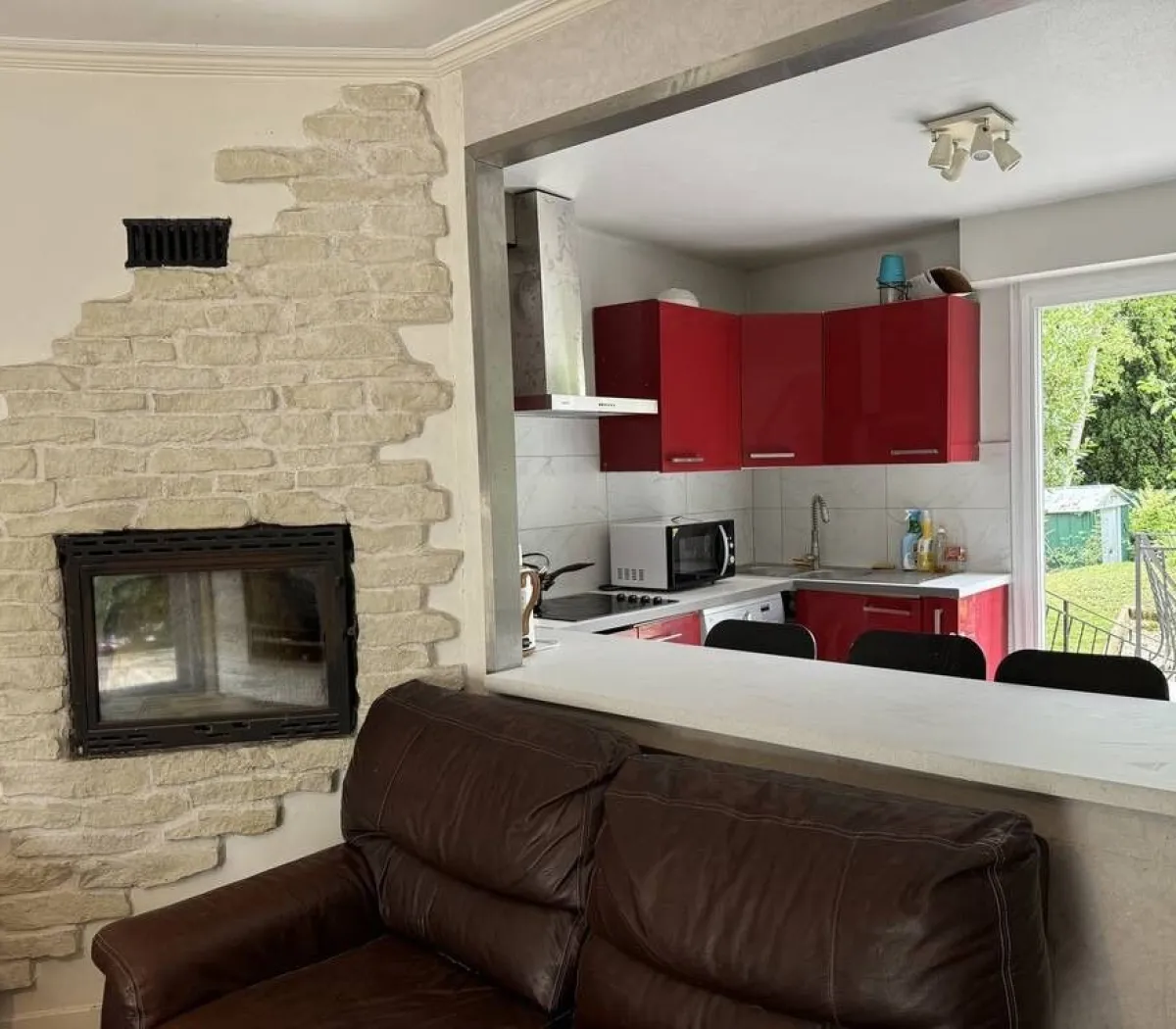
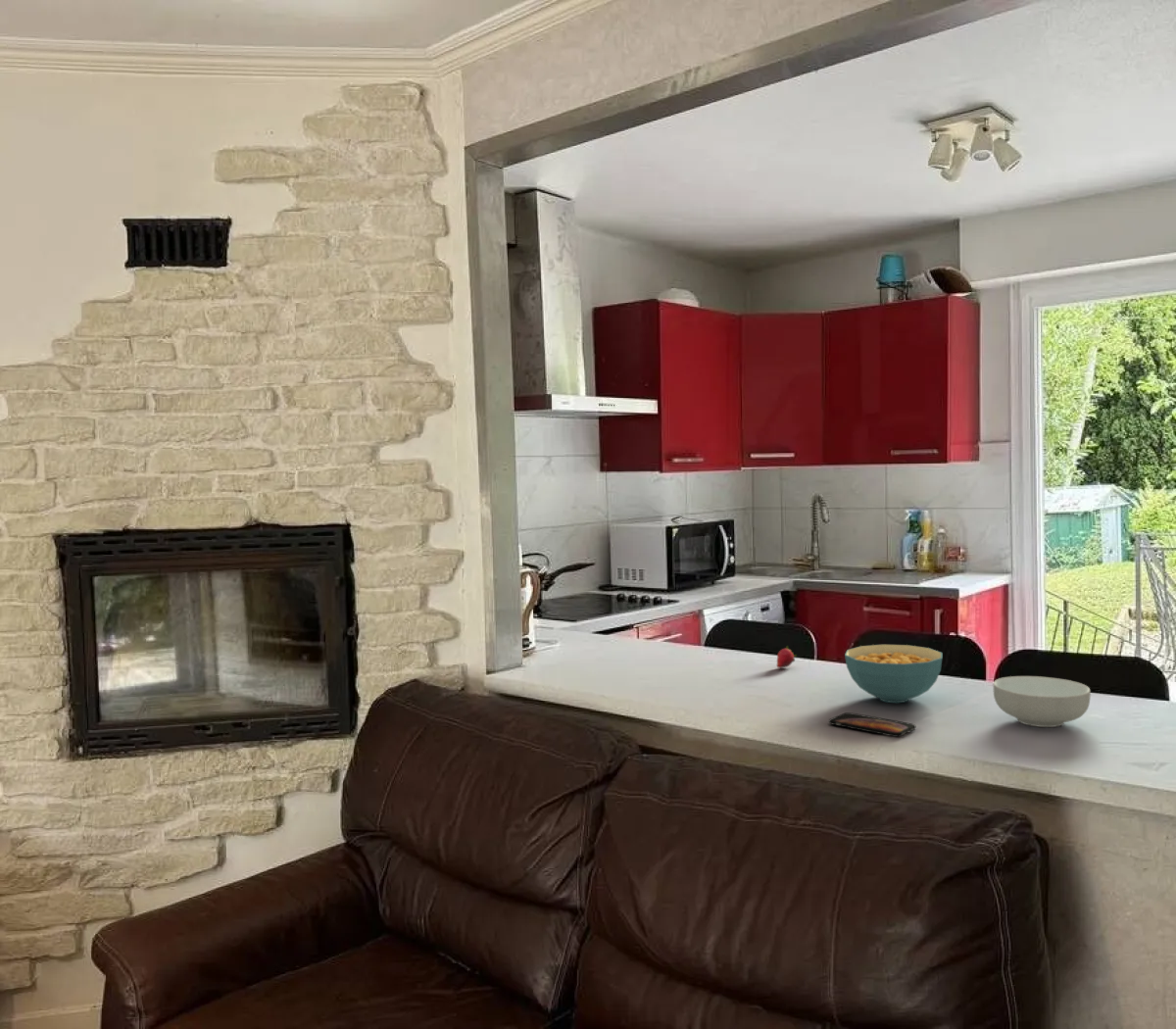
+ smartphone (871, 724)
+ cereal bowl (893, 676)
+ fruit (784, 657)
+ cereal bowl (1041, 703)
